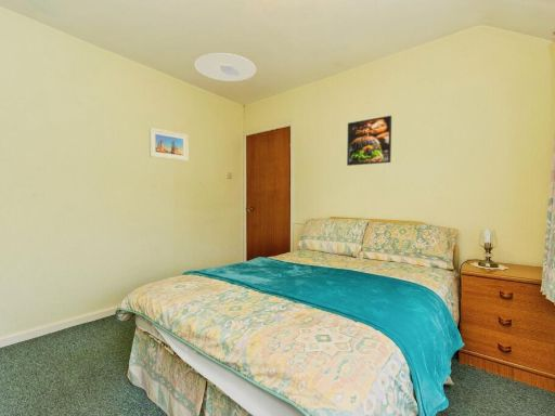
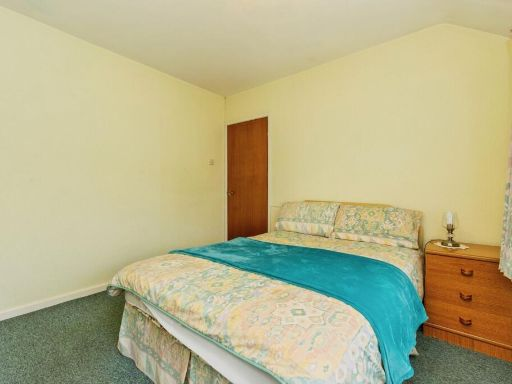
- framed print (367, 142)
- ceiling light (225, 65)
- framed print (169, 145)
